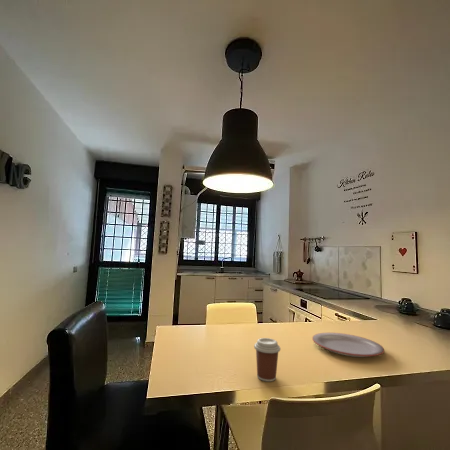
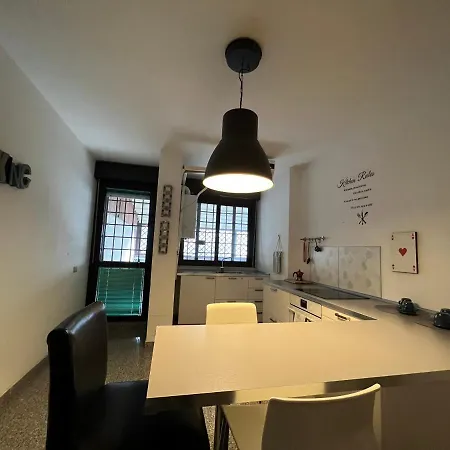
- plate (346, 345)
- coffee cup (266, 358)
